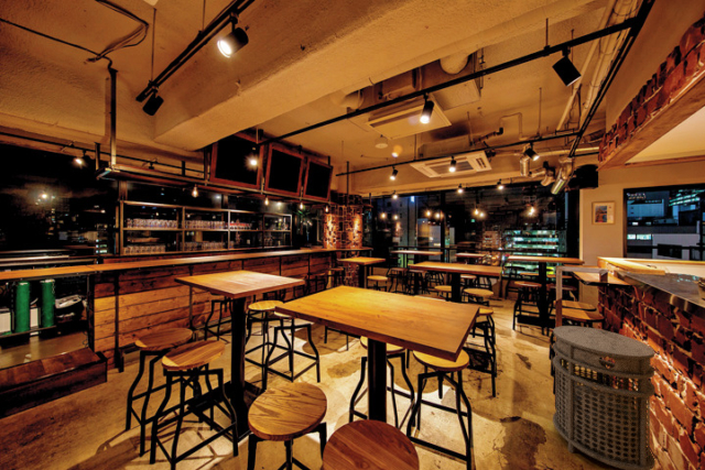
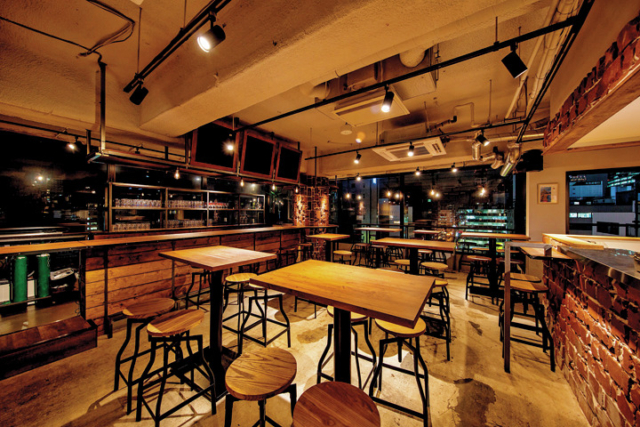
- trash can (598, 387)
